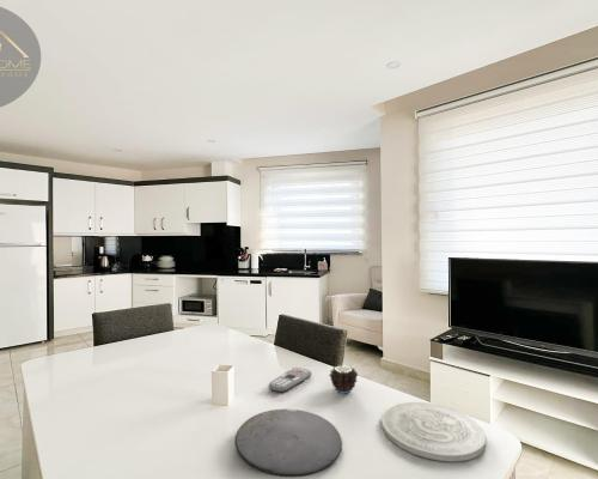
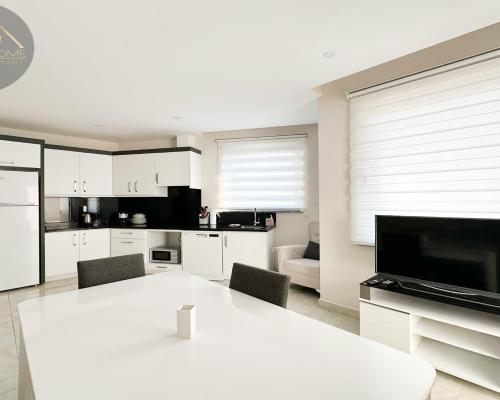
- plate (431, 428)
- candle (343, 377)
- plate (288, 437)
- remote control (289, 380)
